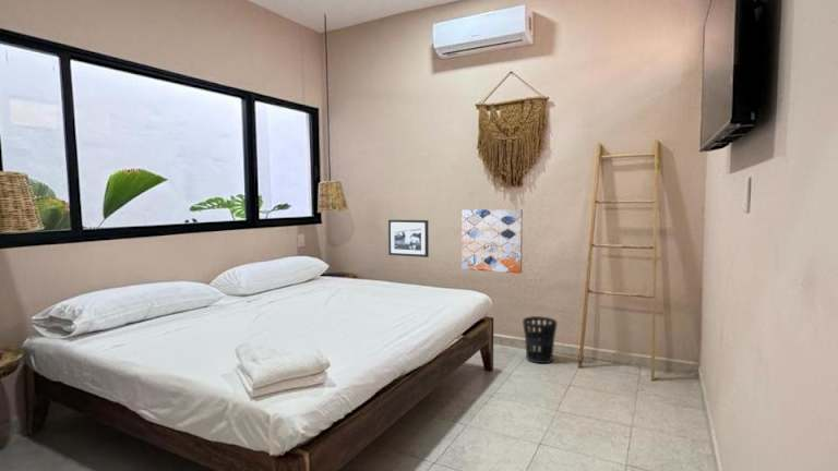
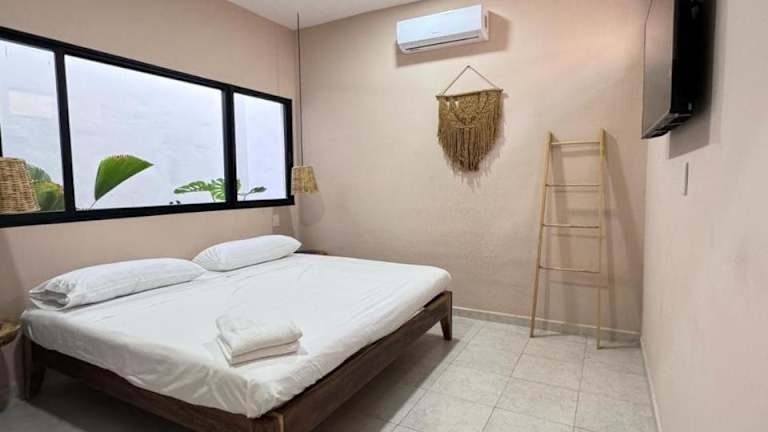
- wastebasket (539, 339)
- picture frame (407, 238)
- wall art (491, 240)
